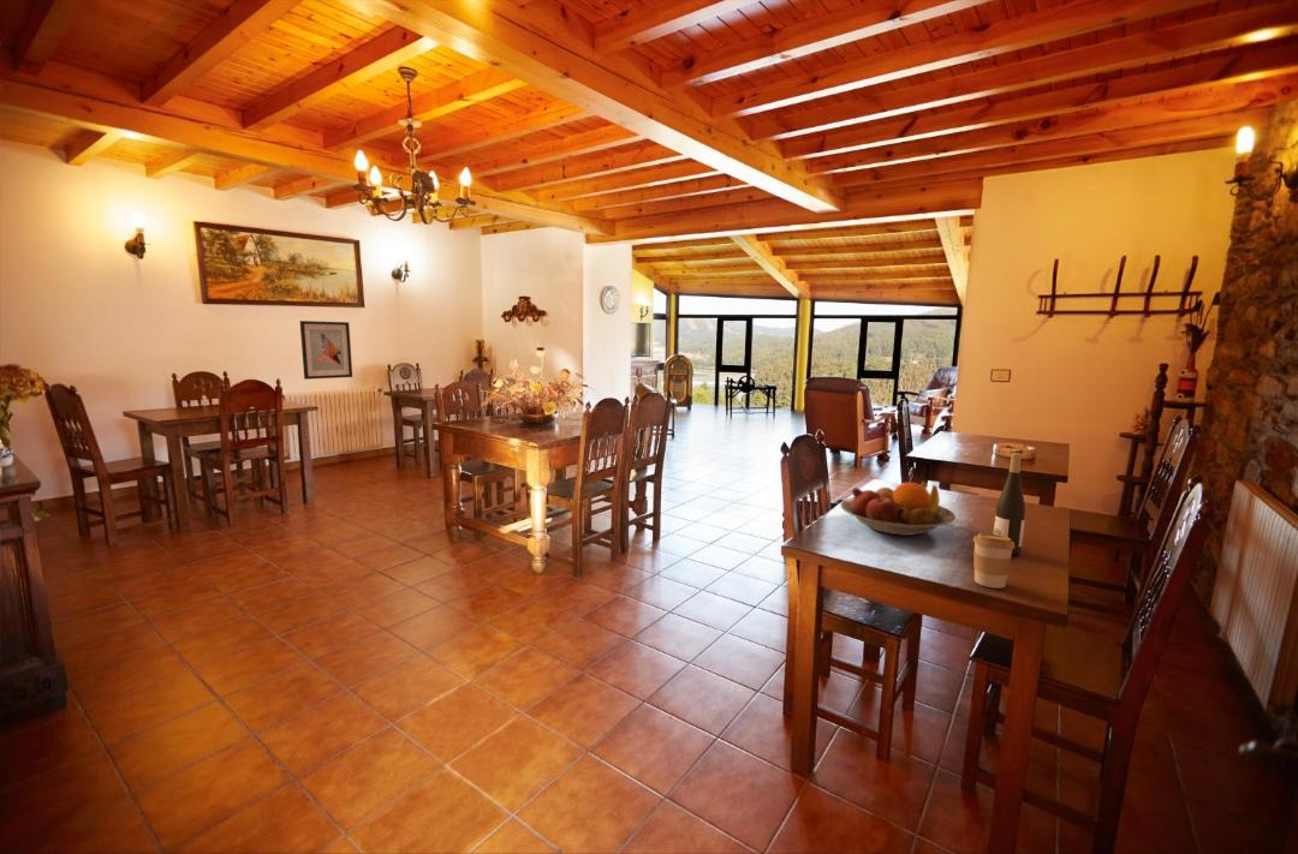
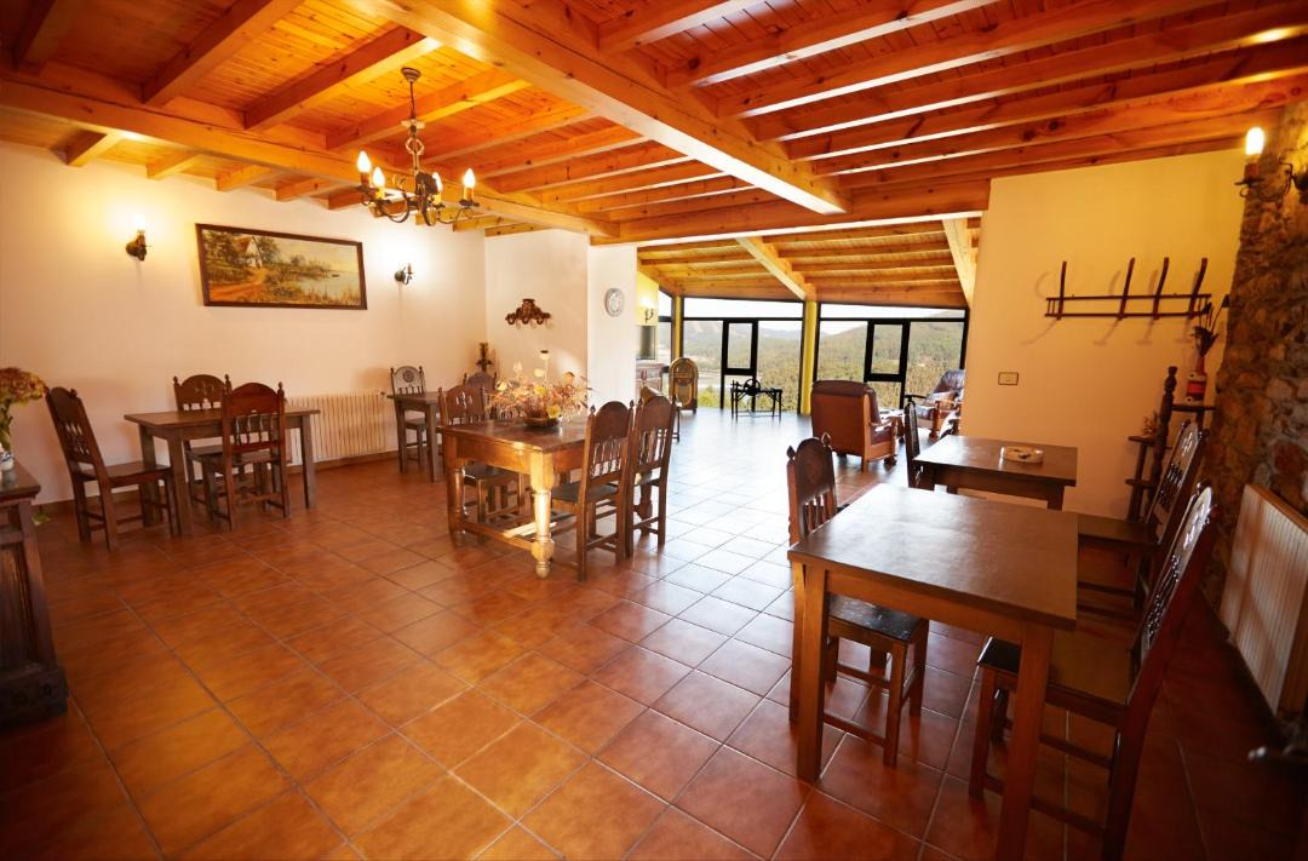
- coffee cup (992, 559)
- wine bottle (1011, 502)
- wall art (327, 350)
- fruit bowl (895, 504)
